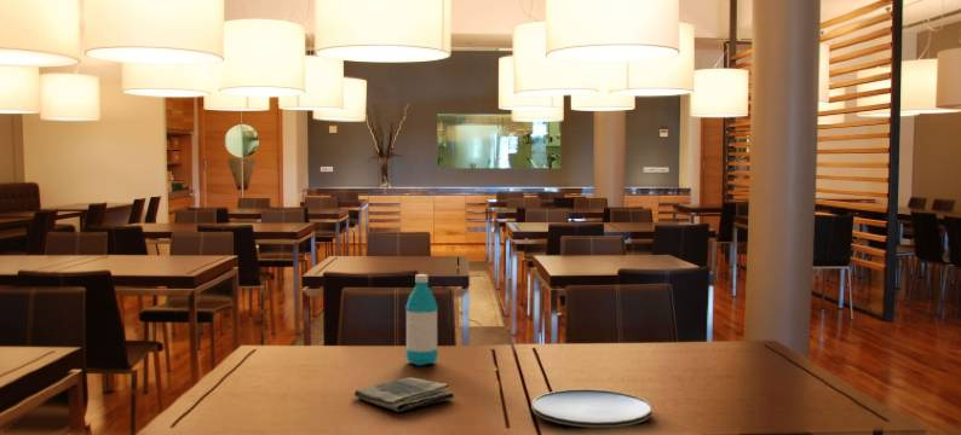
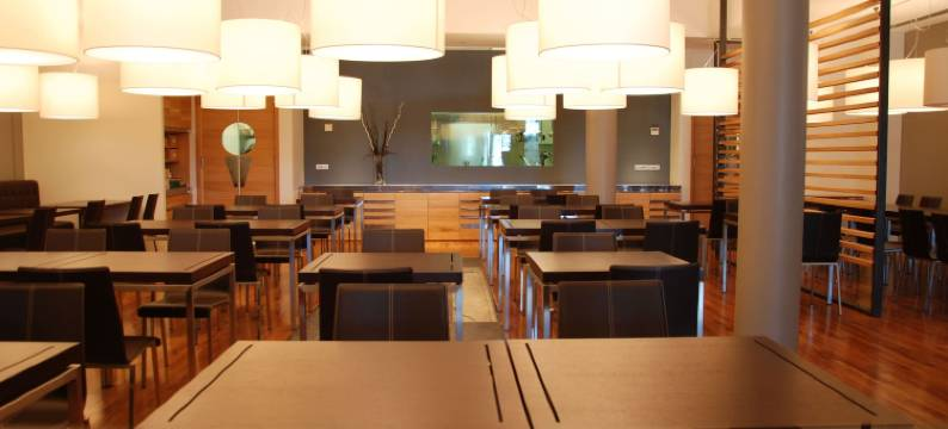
- dish towel (404, 392)
- plate (591, 408)
- water bottle (421, 319)
